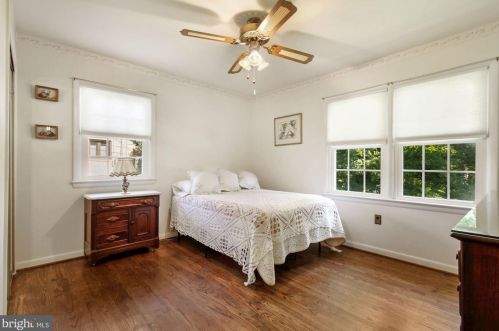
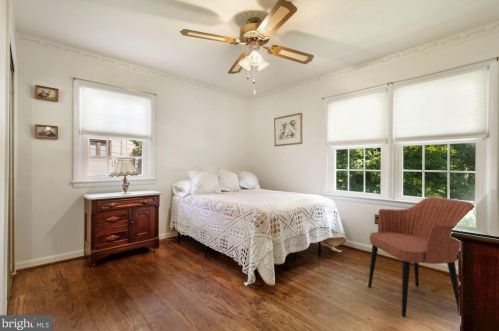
+ armchair (416, 248)
